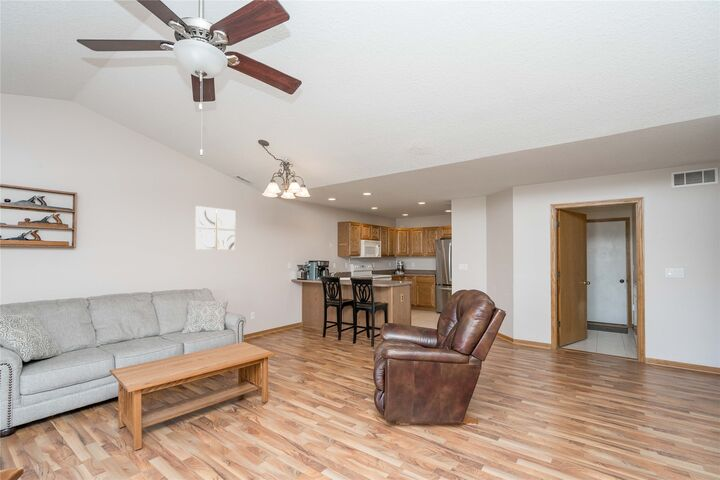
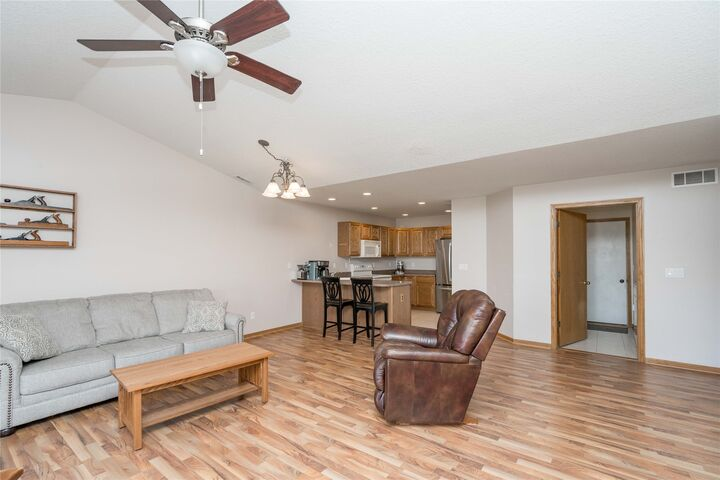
- wall art (216, 228)
